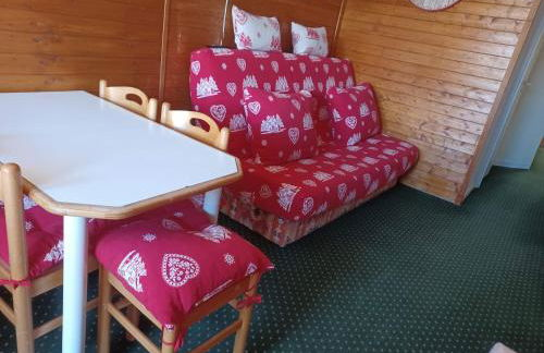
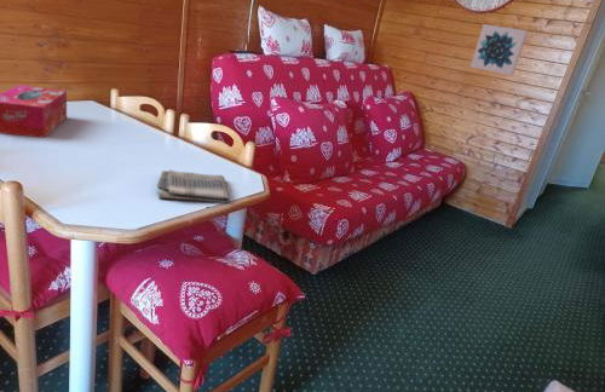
+ tissue box (30, 109)
+ wall art (497, 50)
+ dish towel (194, 184)
